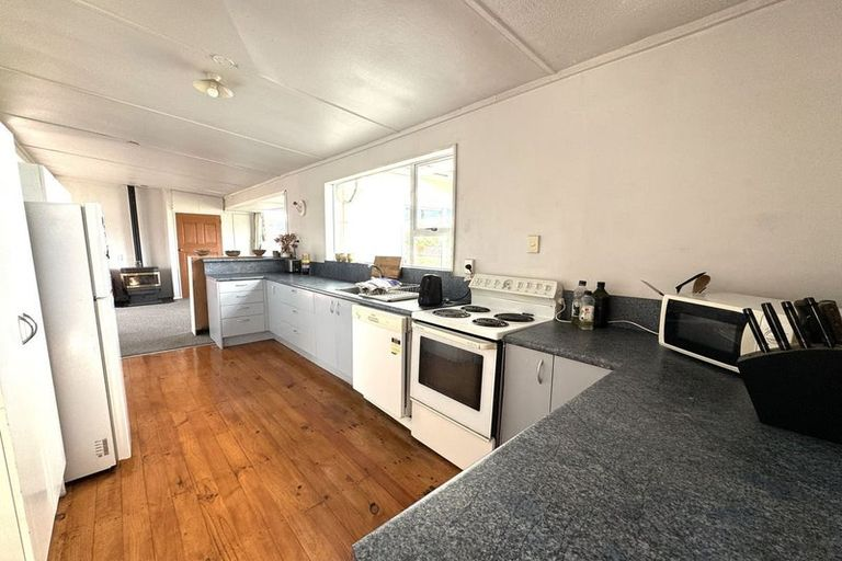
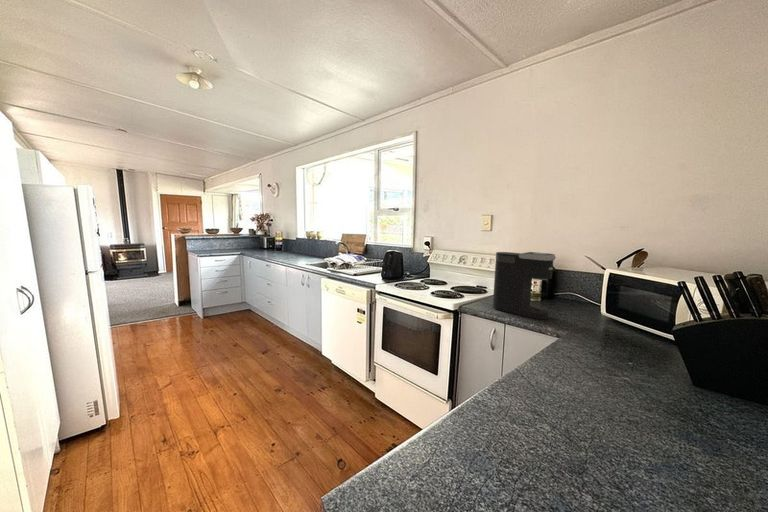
+ coffee maker (521, 282)
